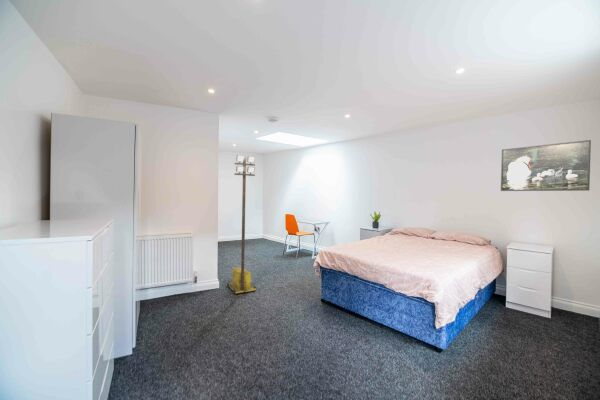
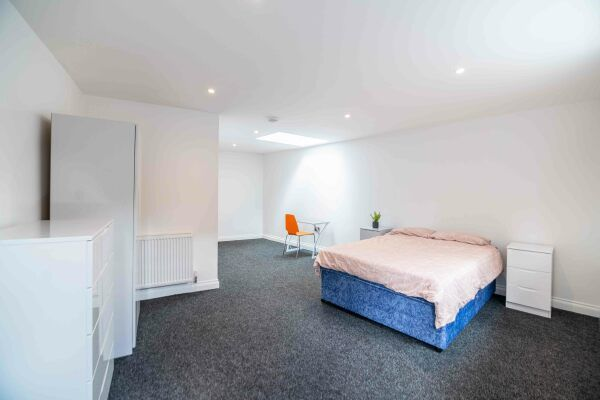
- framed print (541, 168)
- portable light tower (242, 223)
